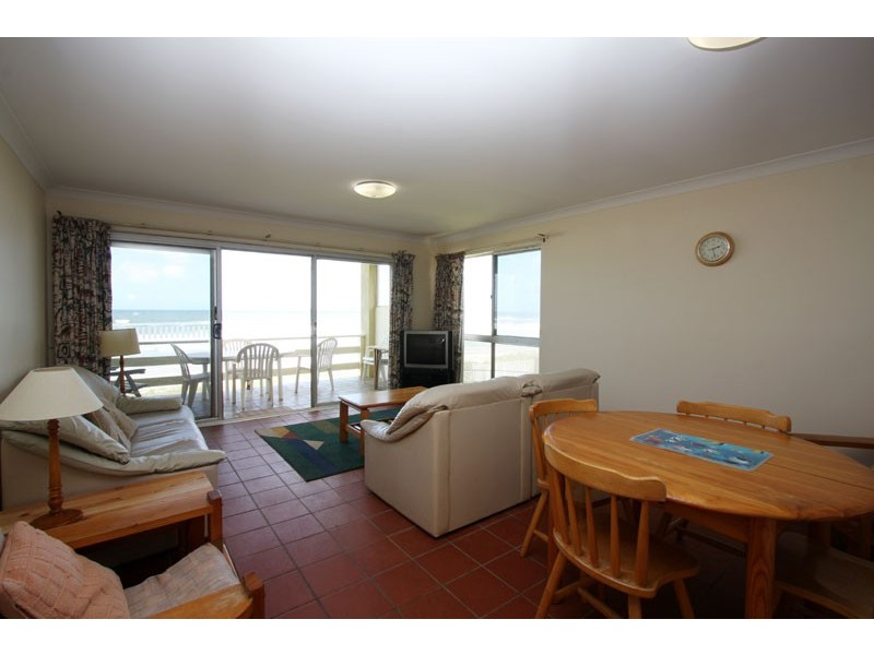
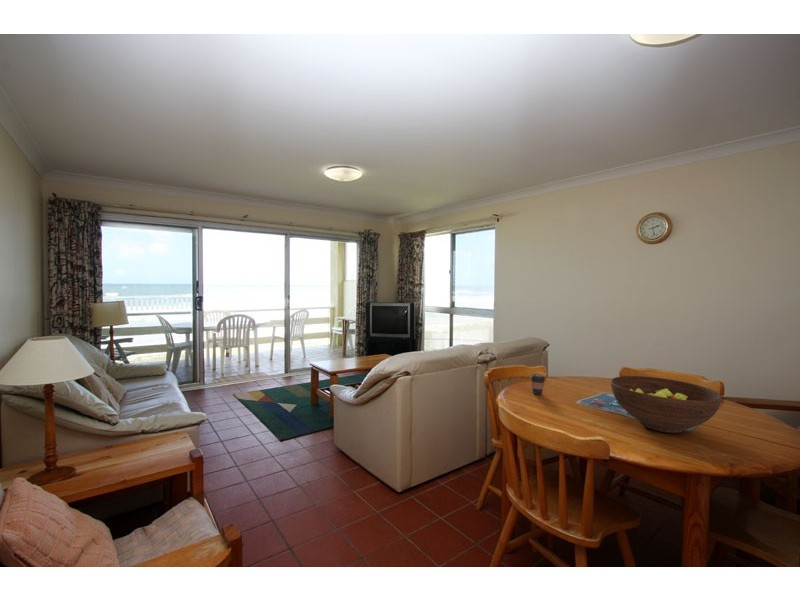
+ coffee cup (537, 384)
+ fruit bowl (661, 407)
